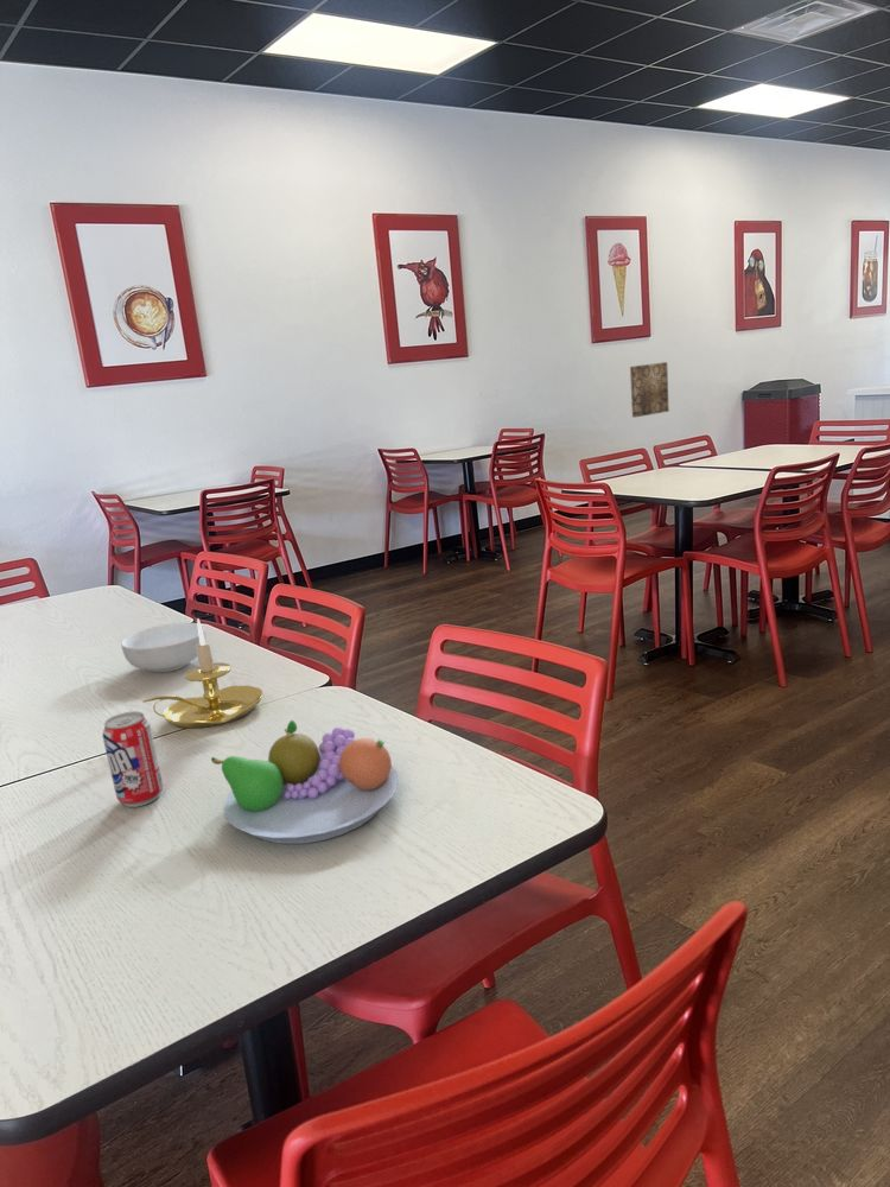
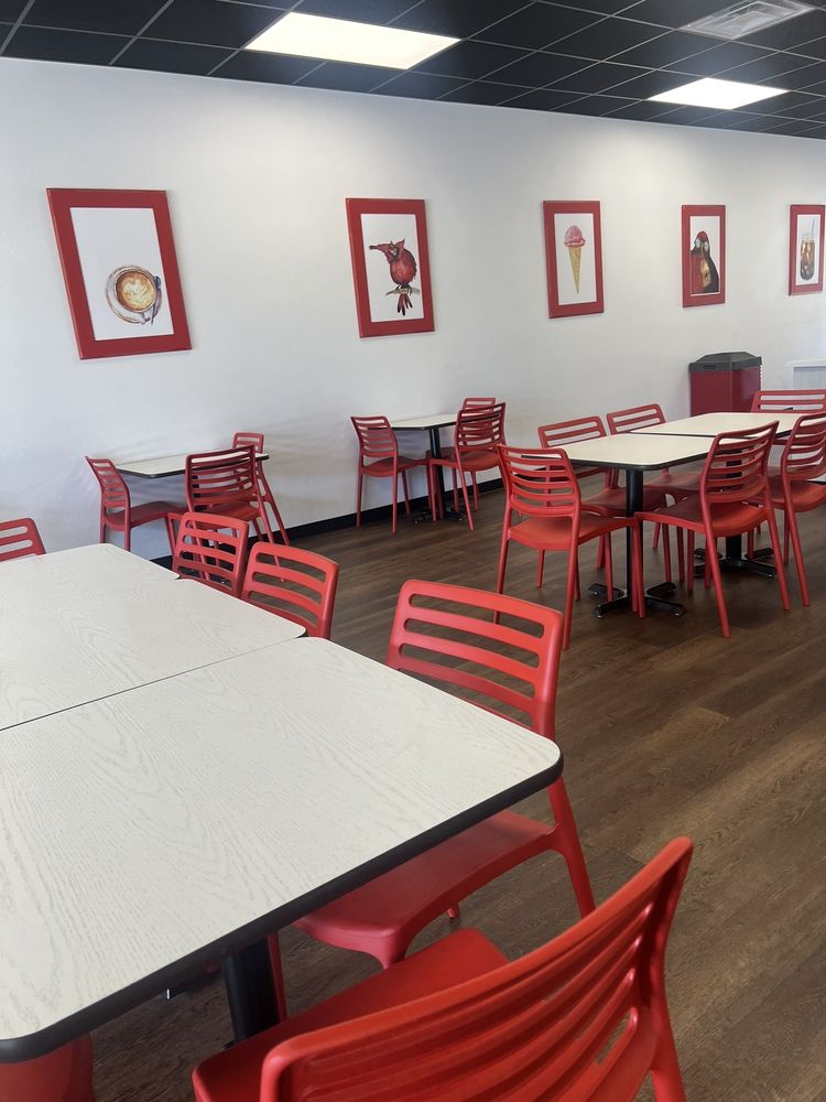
- beverage can (133, 758)
- wall art (649, 389)
- fruit bowl (304, 773)
- candle holder (198, 668)
- cereal bowl (166, 649)
